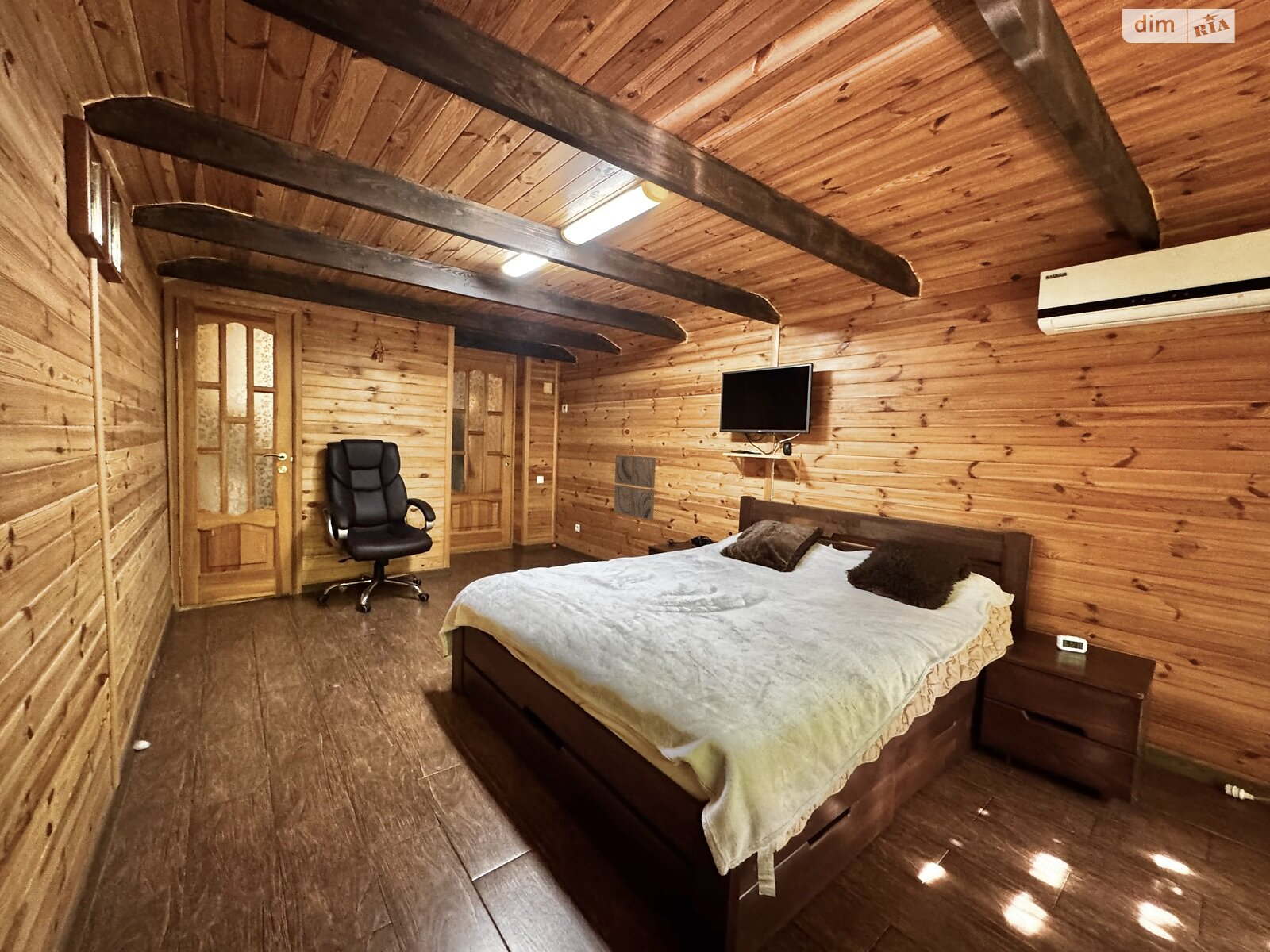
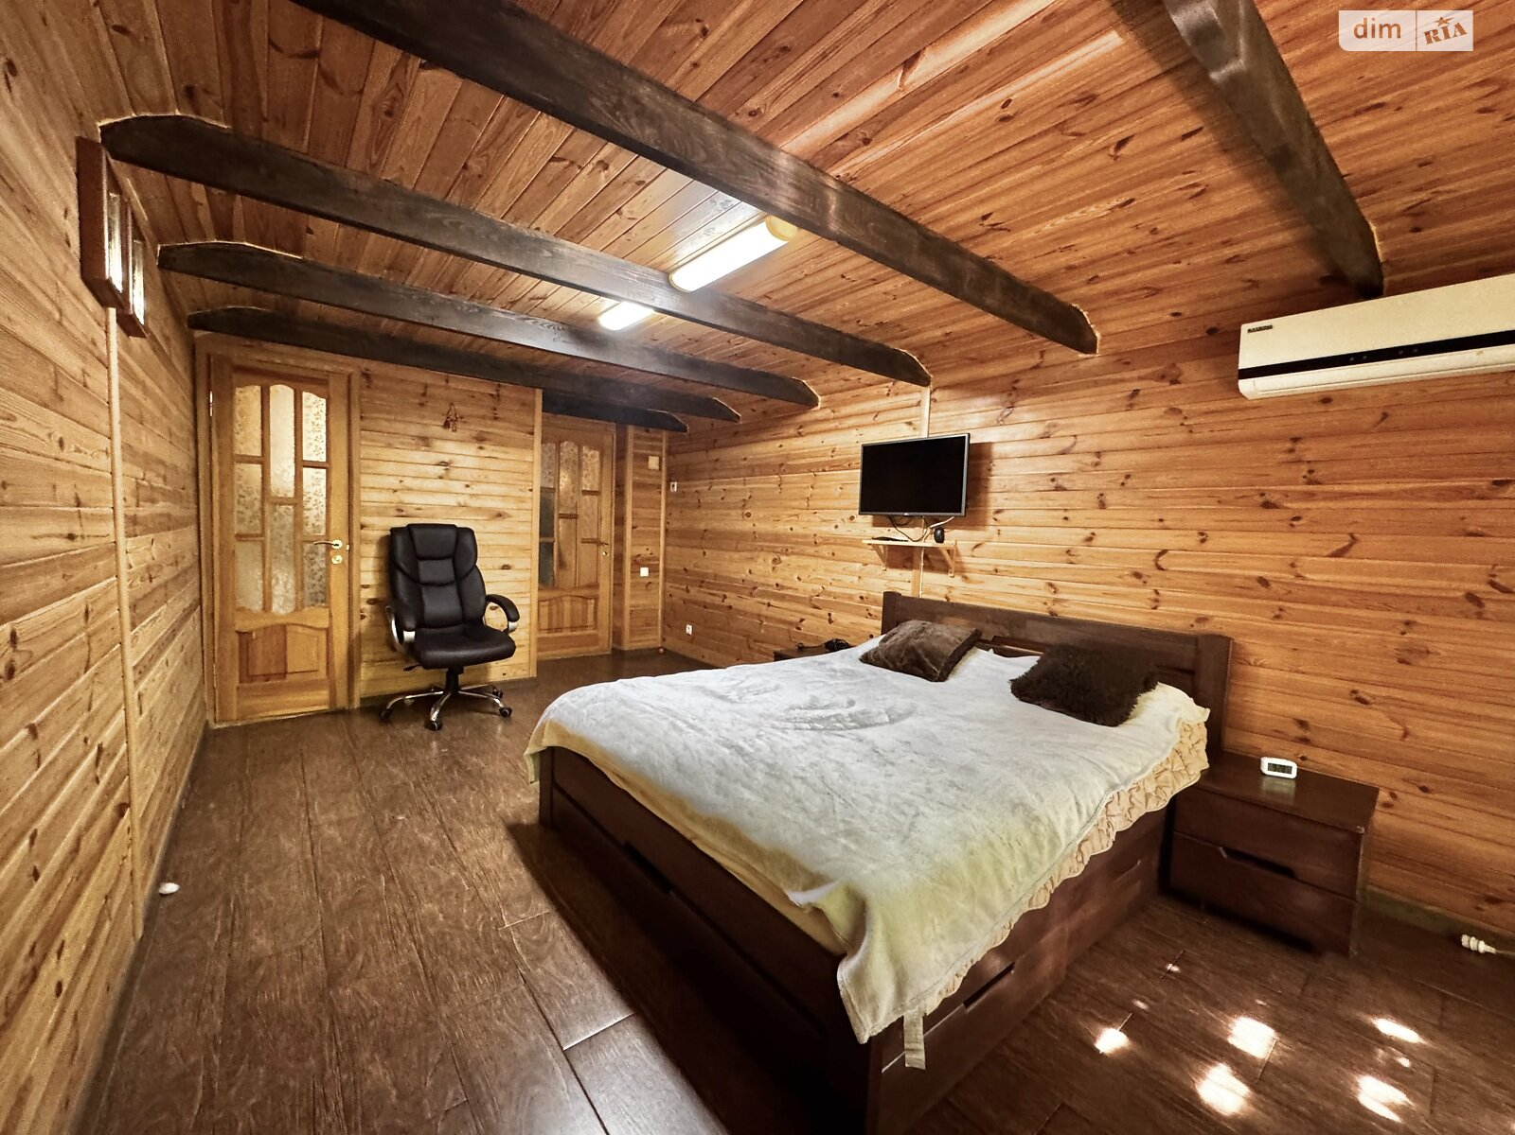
- wall art (633, 487)
